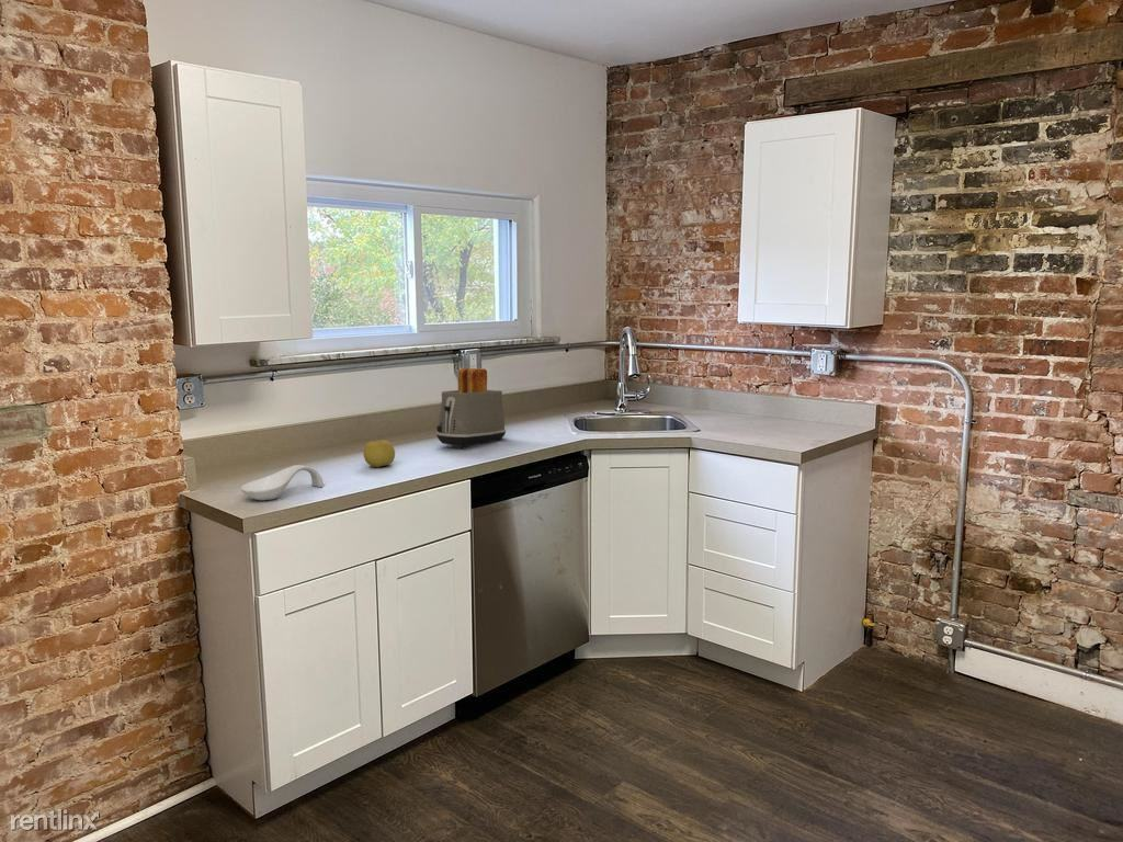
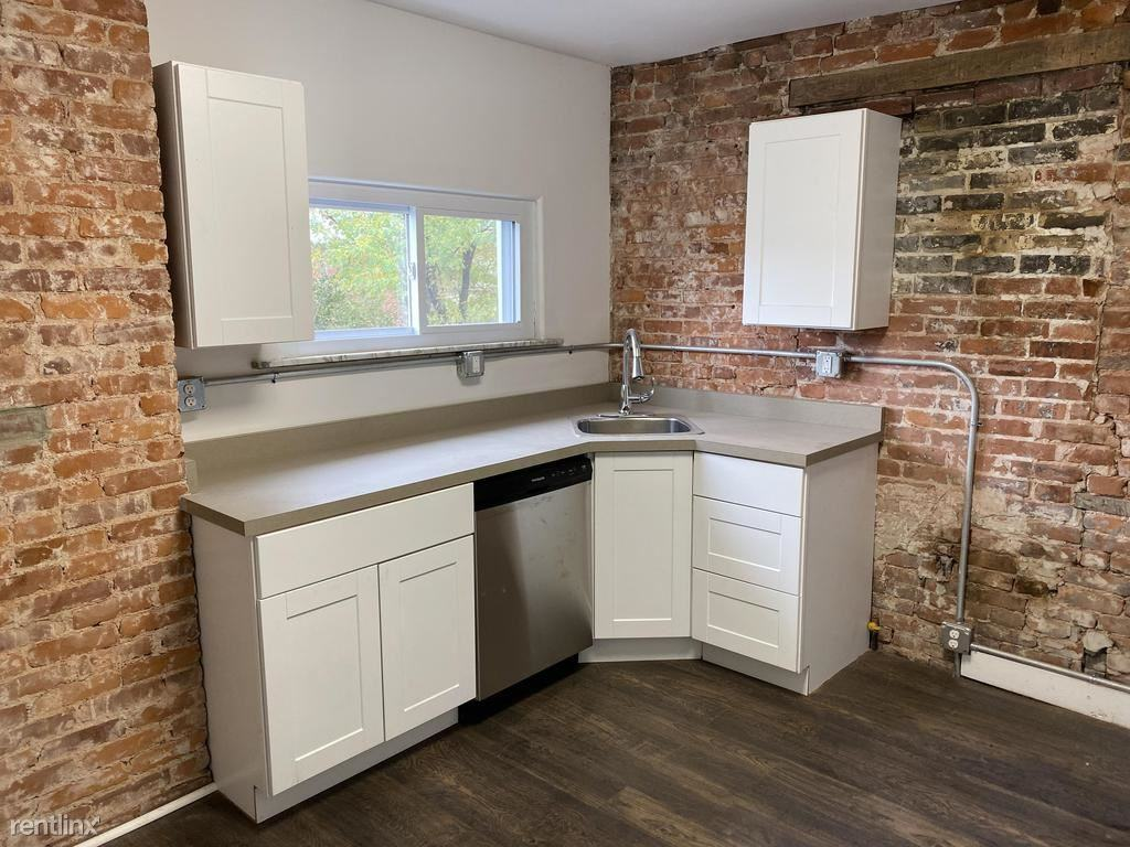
- toaster (470, 406)
- spoon rest (282, 481)
- fruit (379, 453)
